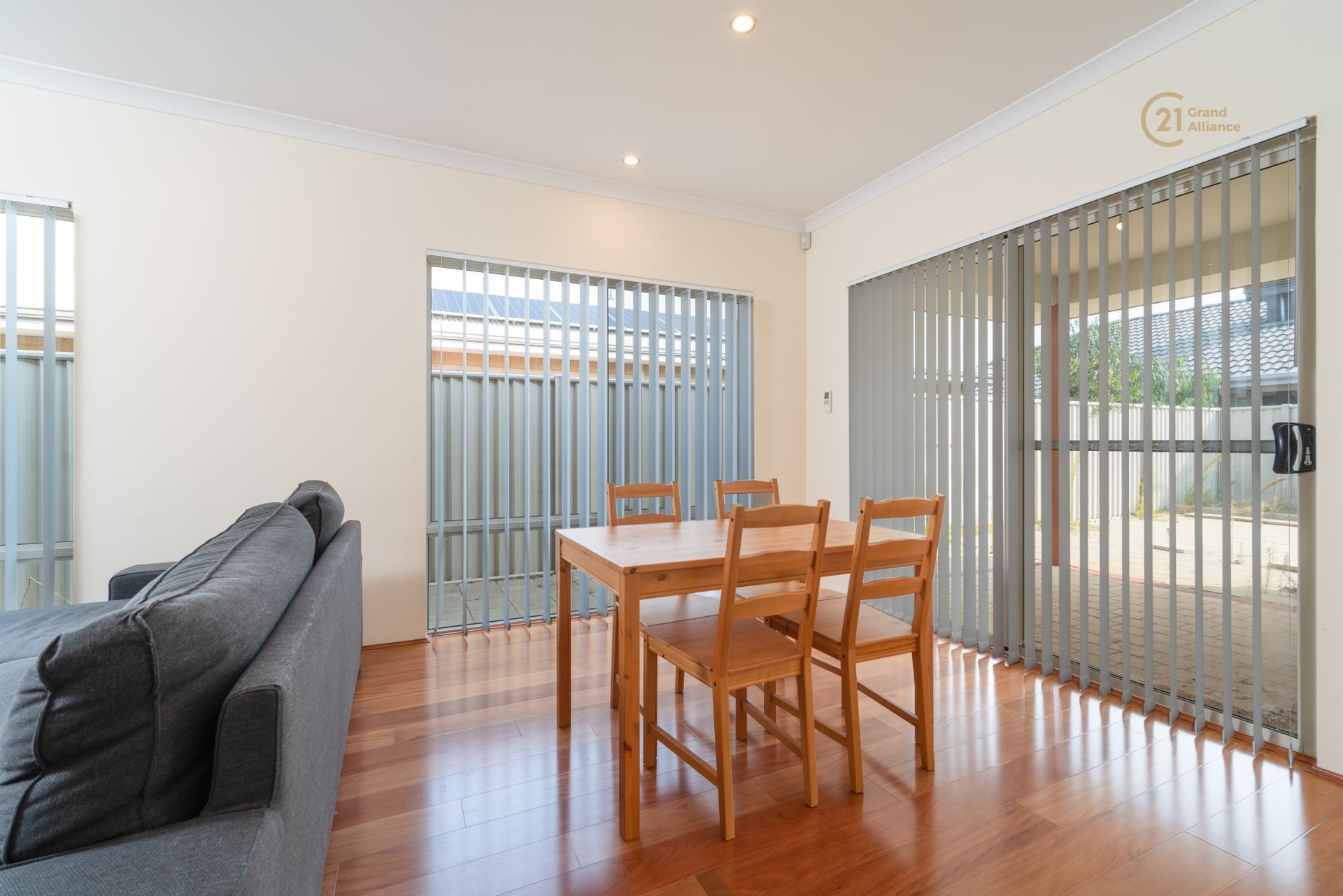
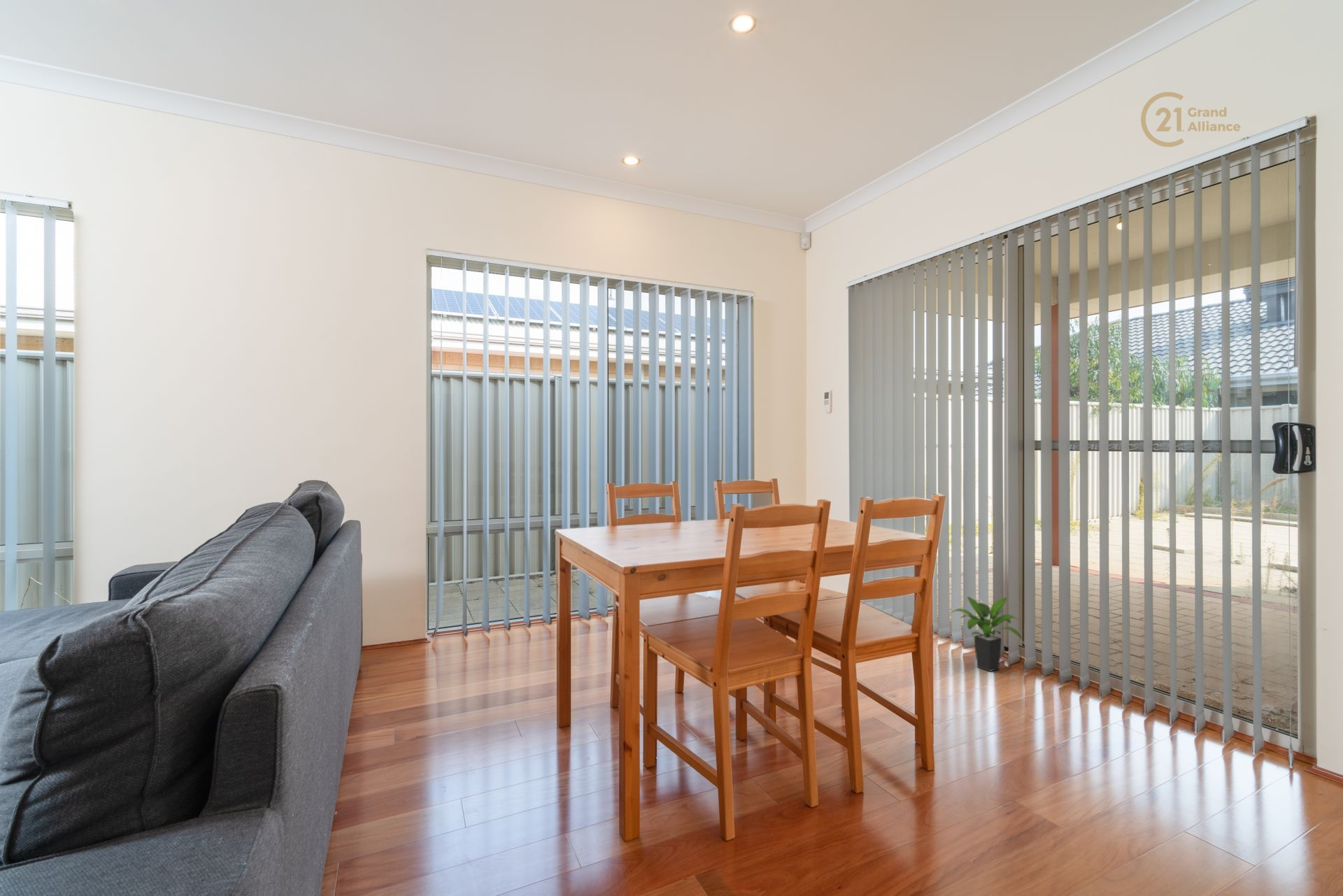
+ potted plant (986, 632)
